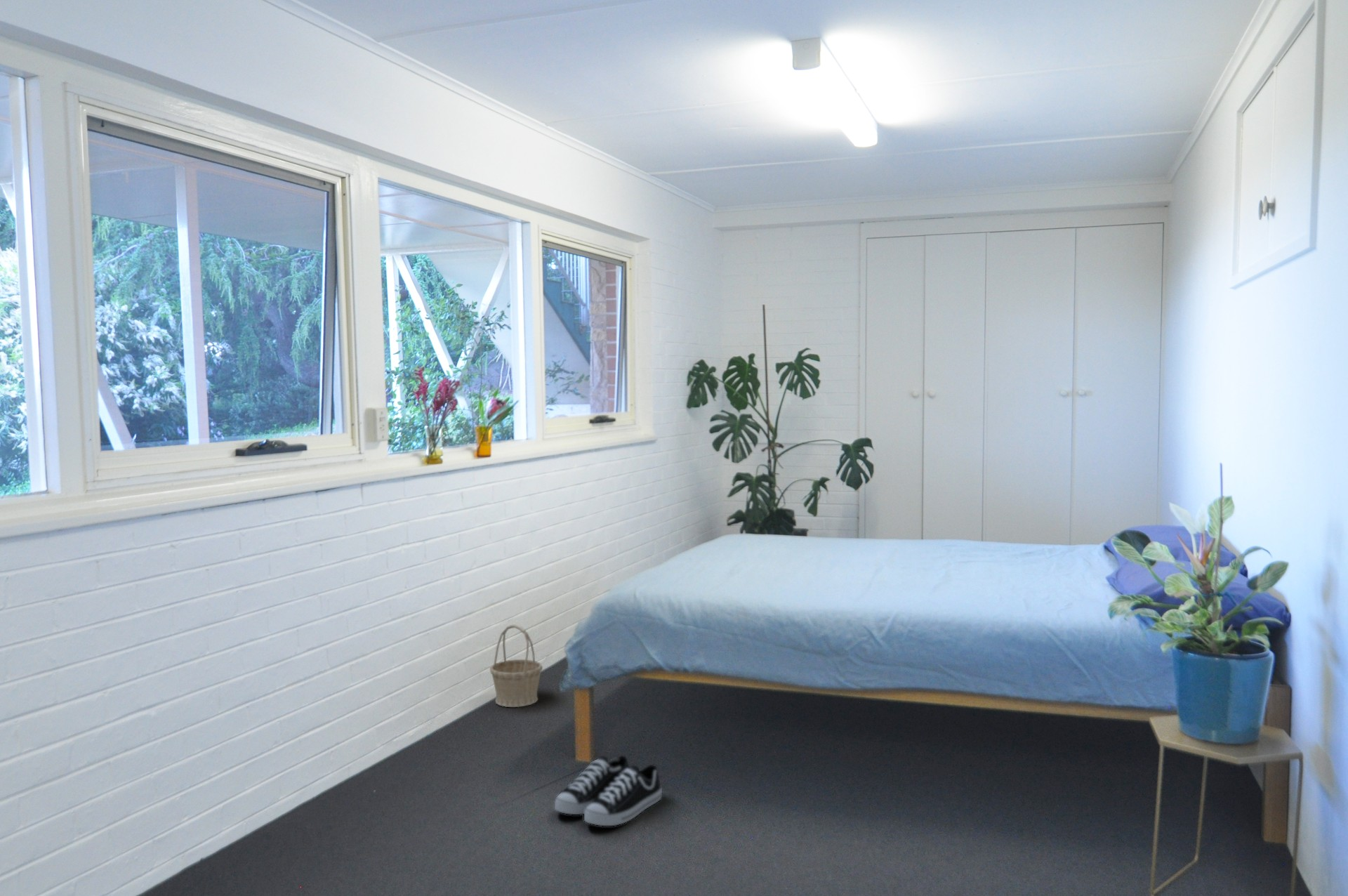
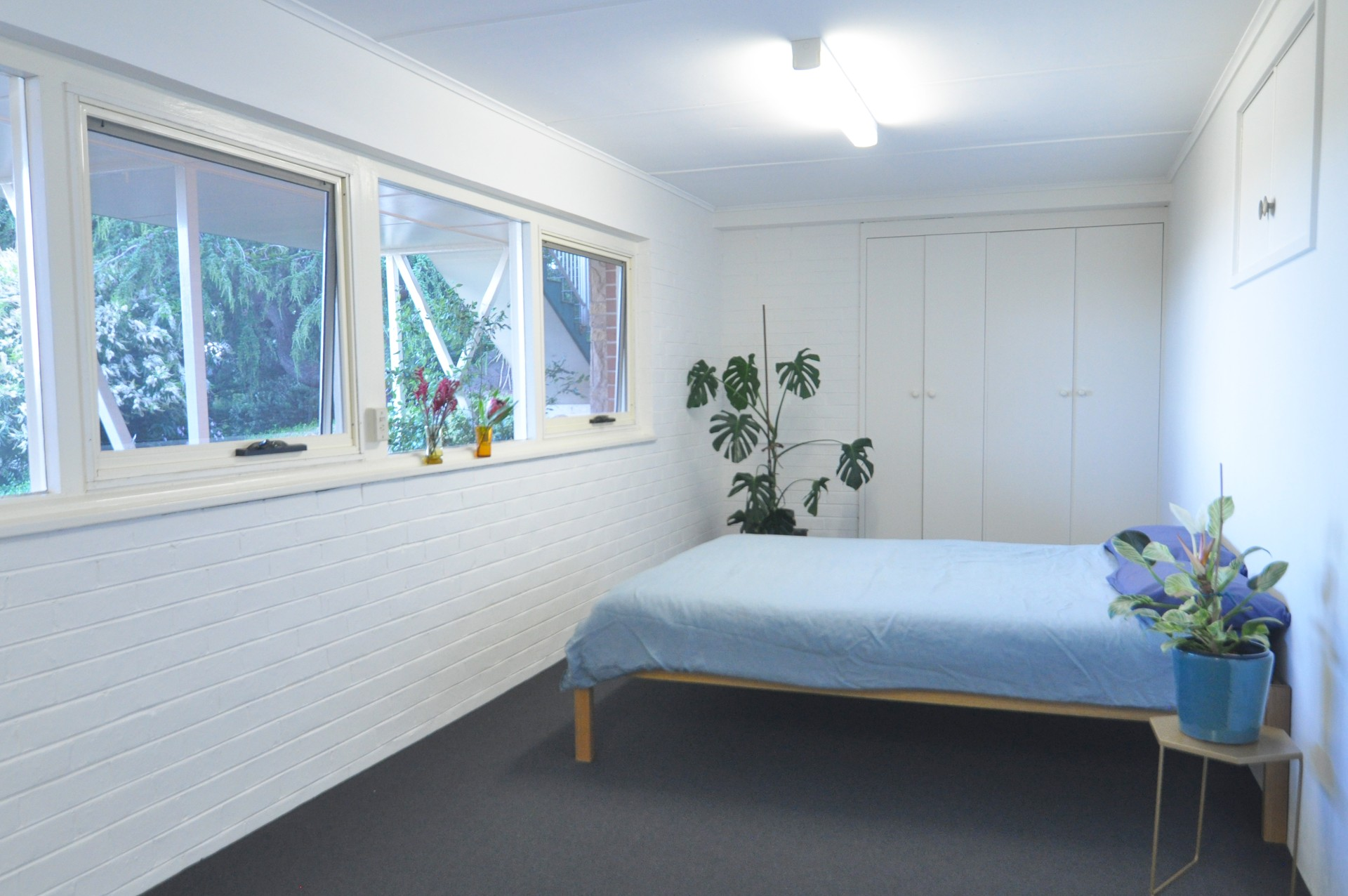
- sneaker (609, 786)
- basket (516, 662)
